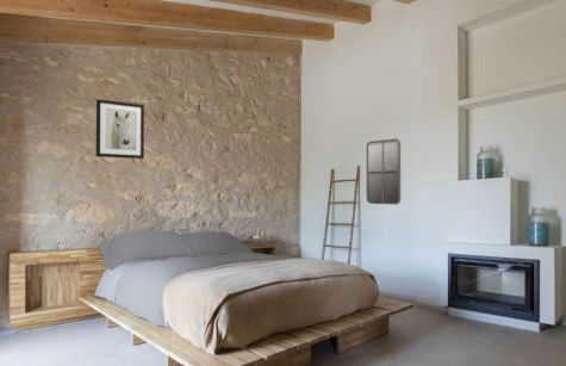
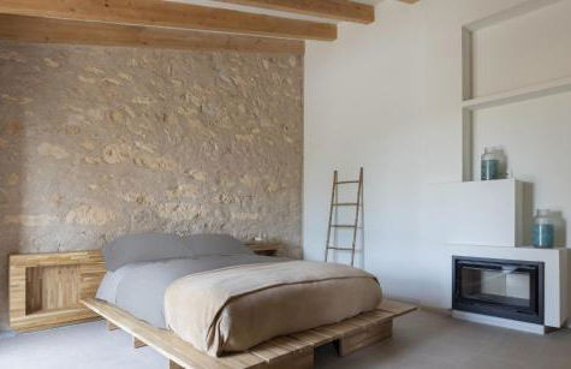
- wall art (120, 130)
- home mirror (382, 172)
